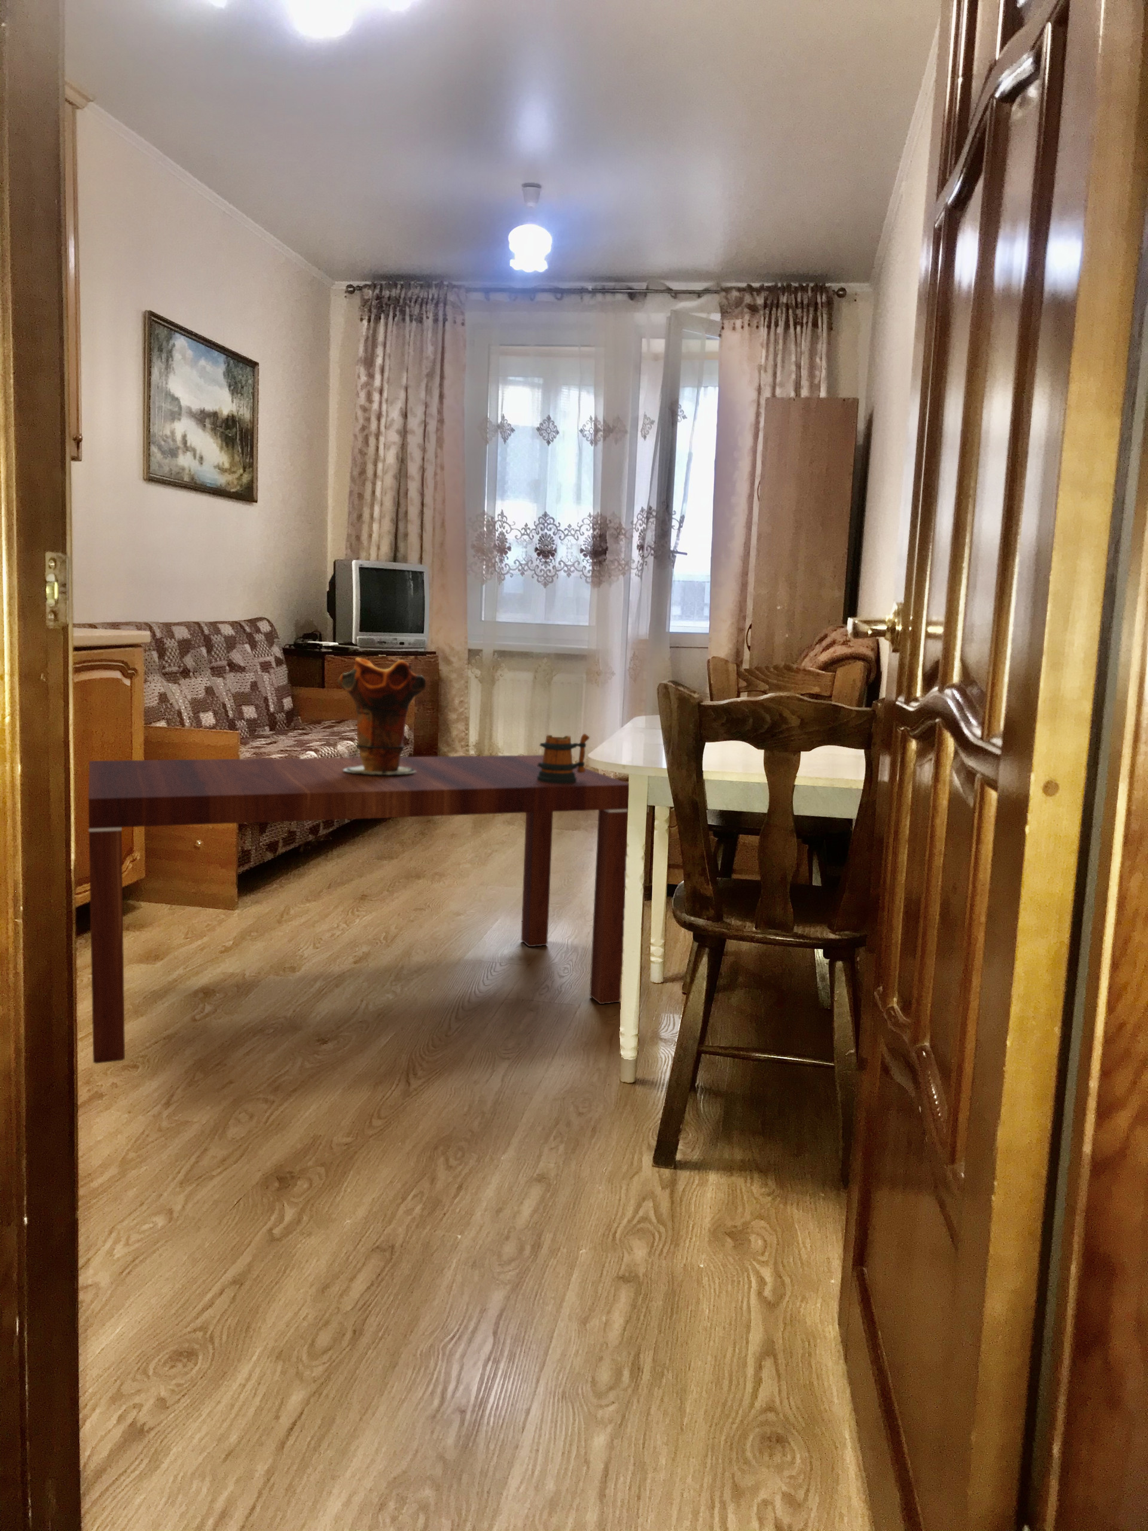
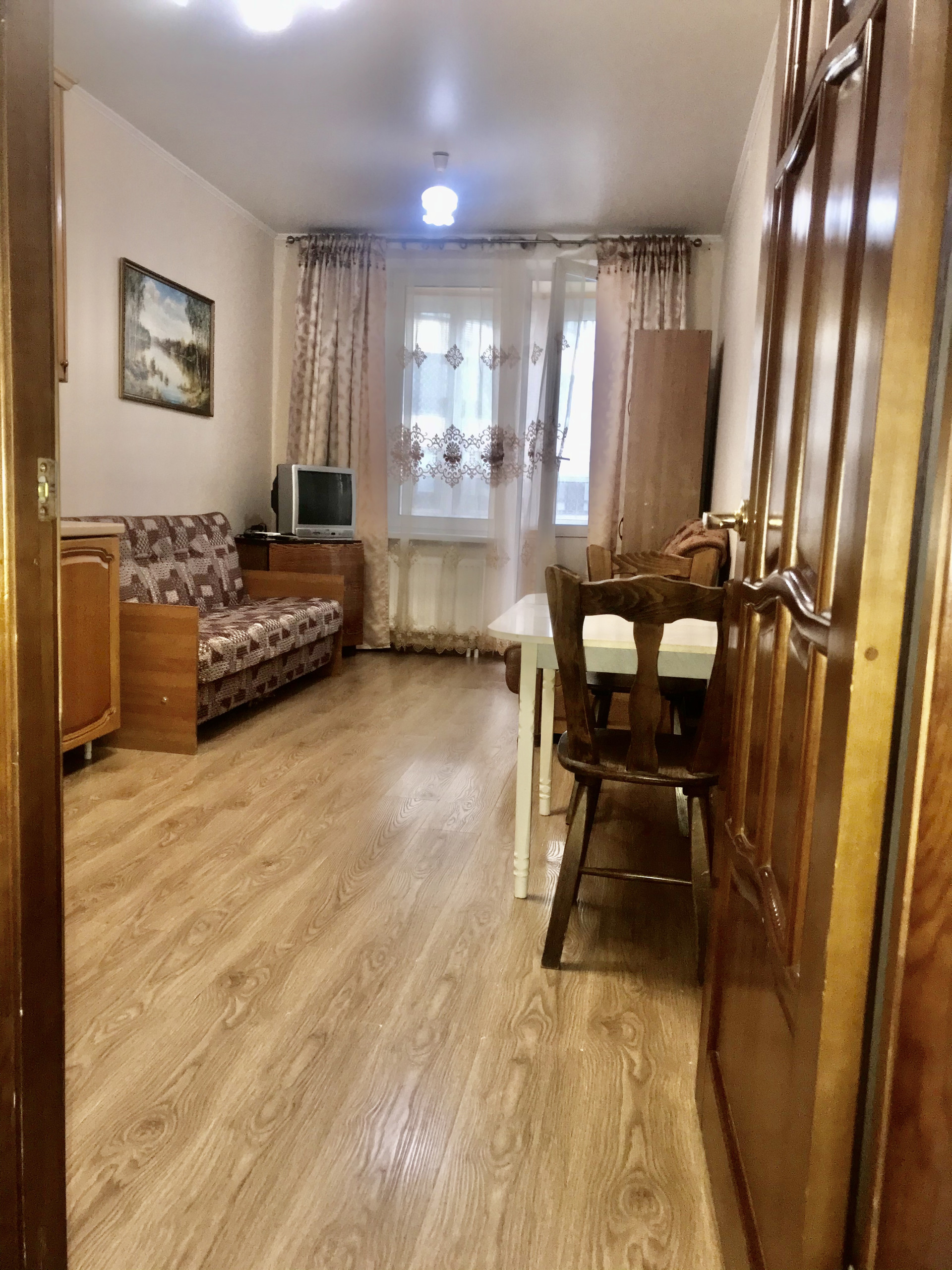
- decorative vase (381, 714)
- coffee table (353, 819)
- mug (563, 756)
